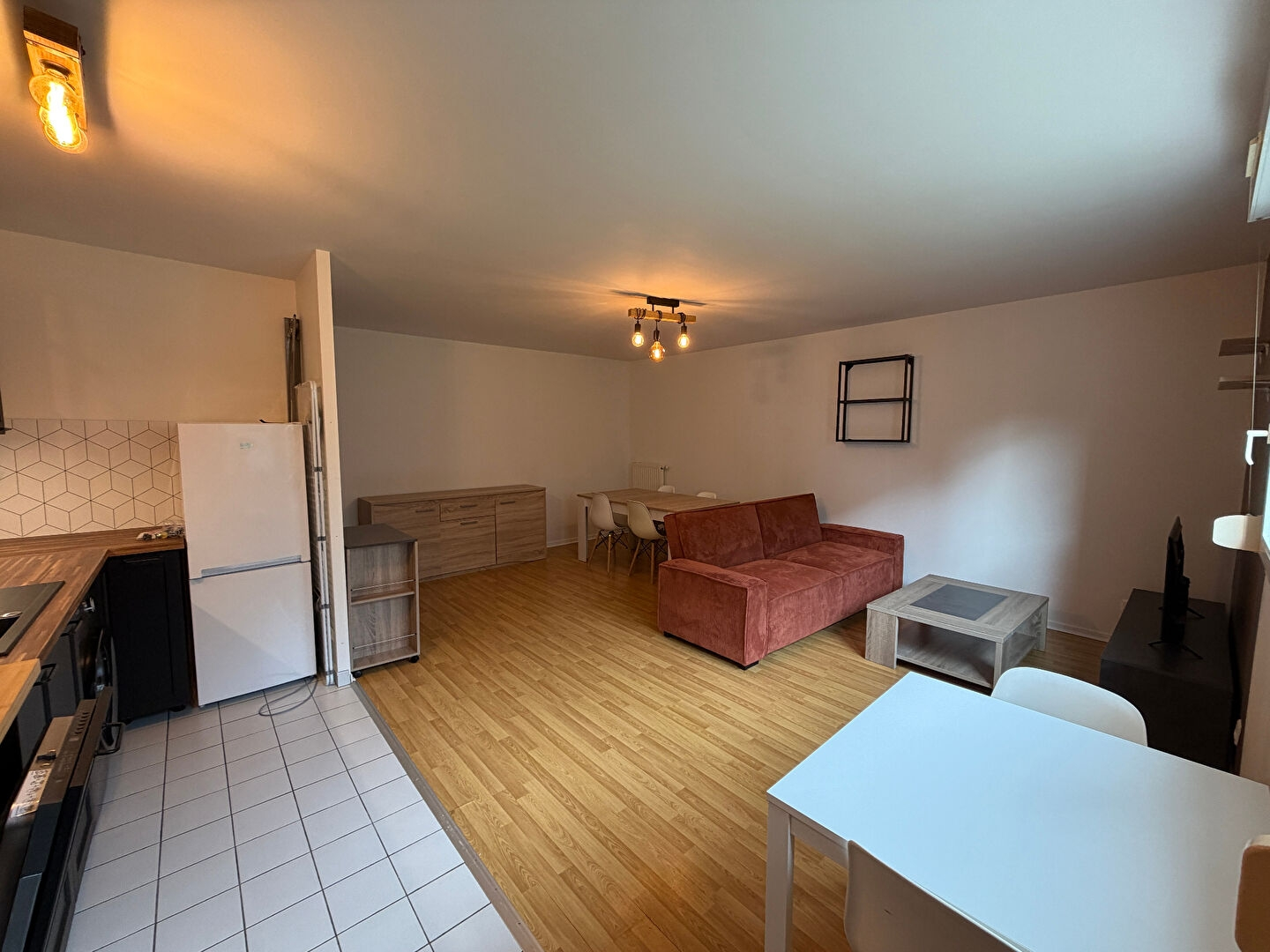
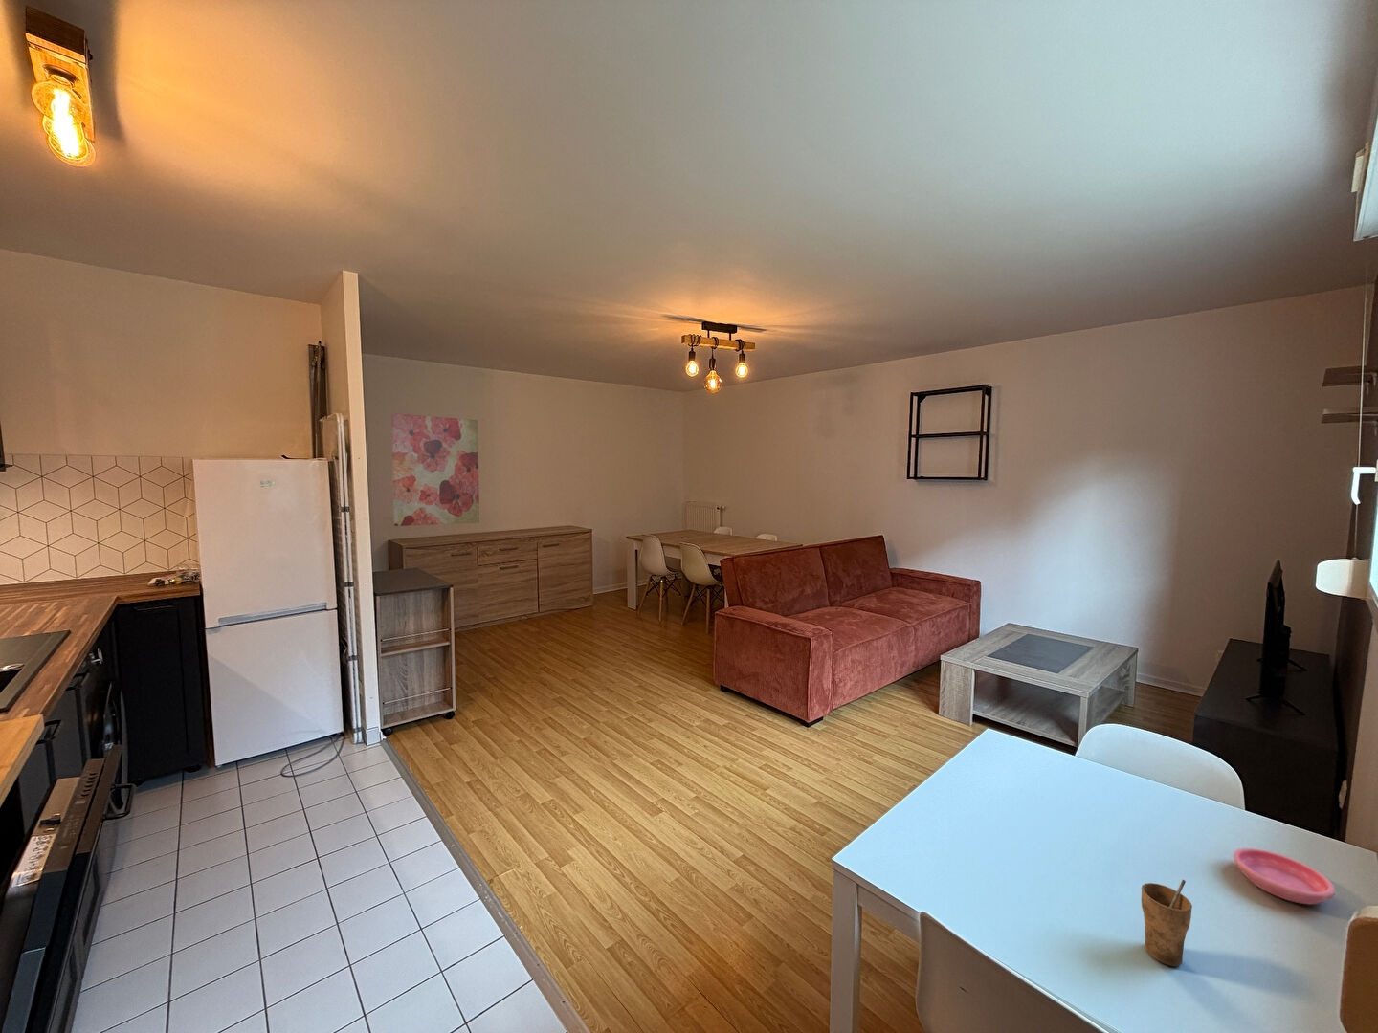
+ wall art (437, 471)
+ cup (1164, 917)
+ saucer (1281, 877)
